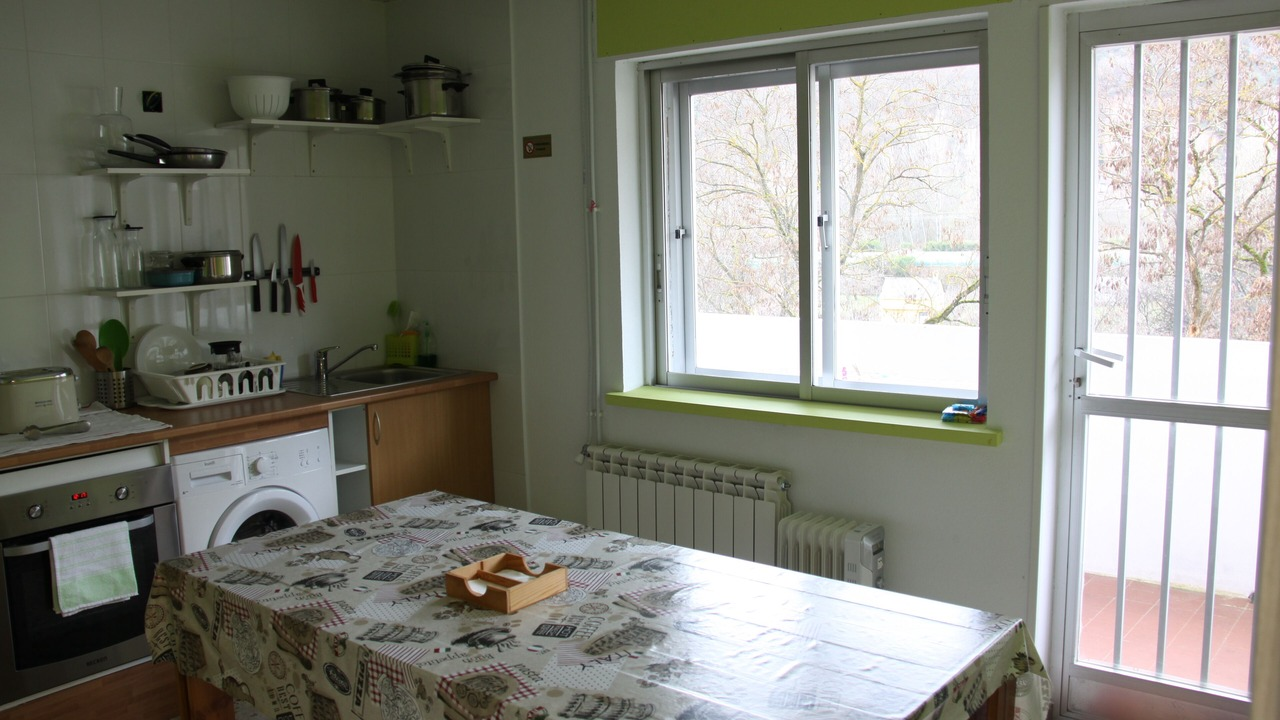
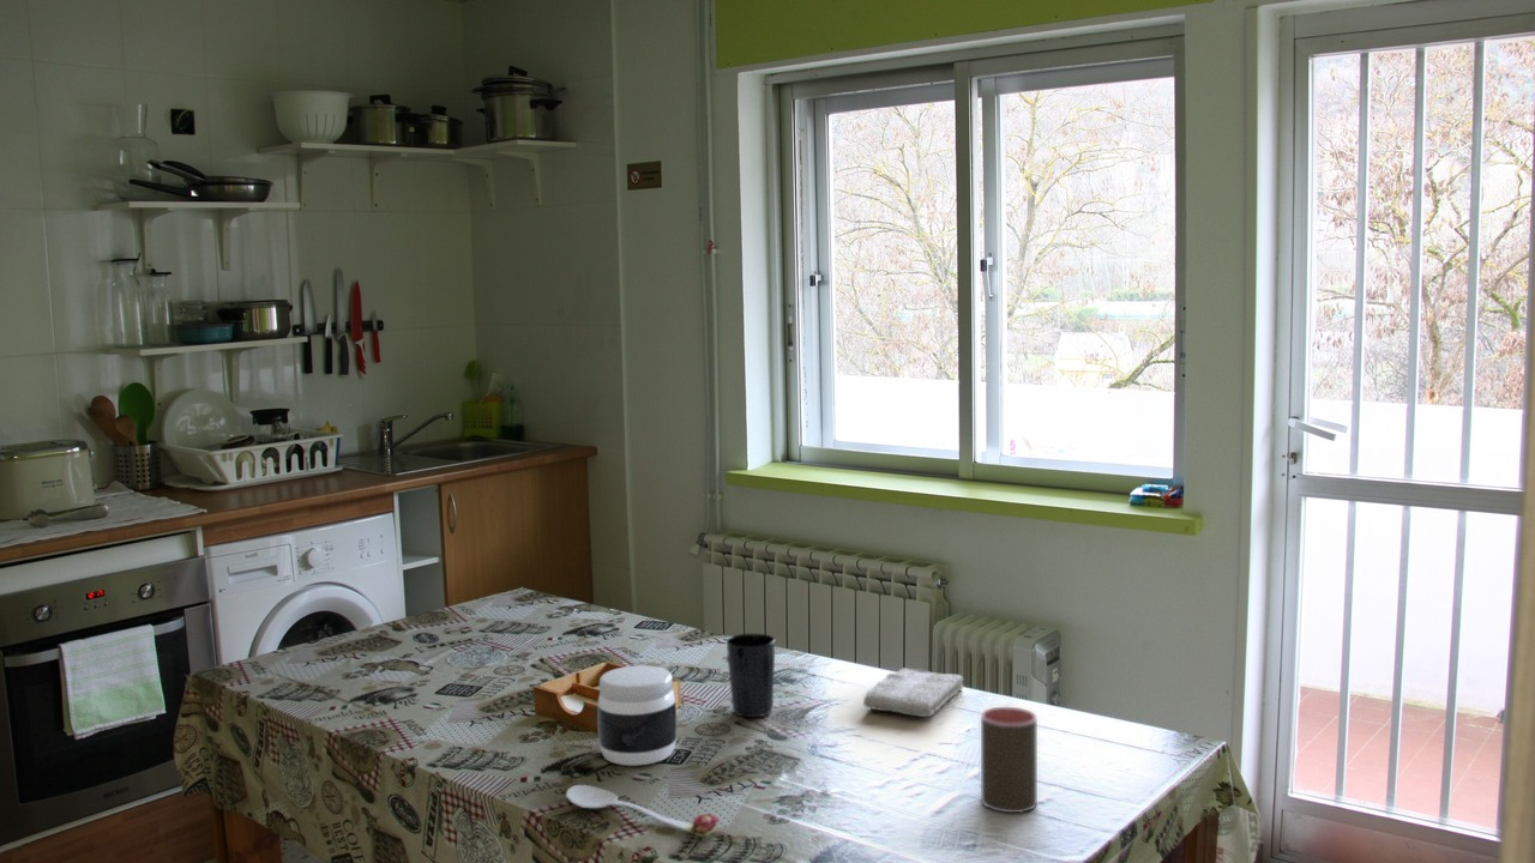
+ jar (637, 713)
+ washcloth (915, 690)
+ cup (1009, 759)
+ spoon (640, 807)
+ cup (751, 675)
